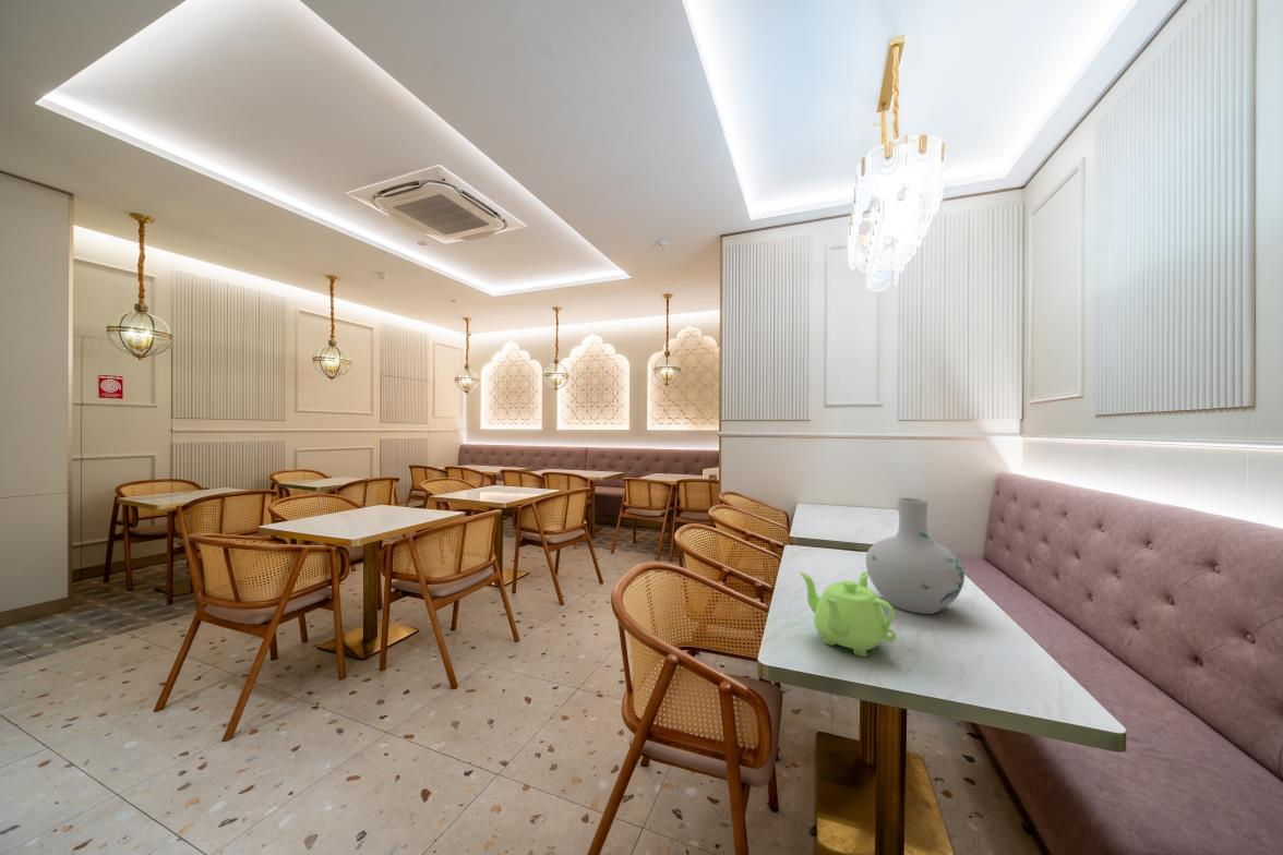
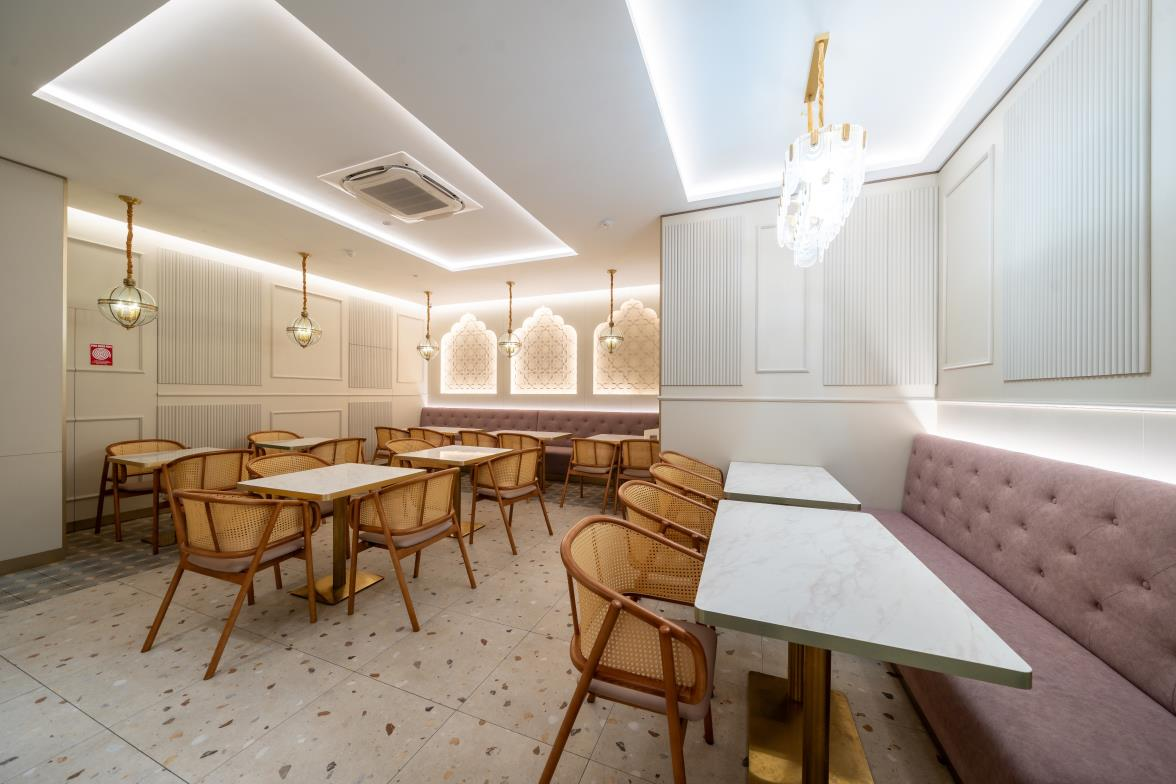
- vase (912, 552)
- teapot (843, 610)
